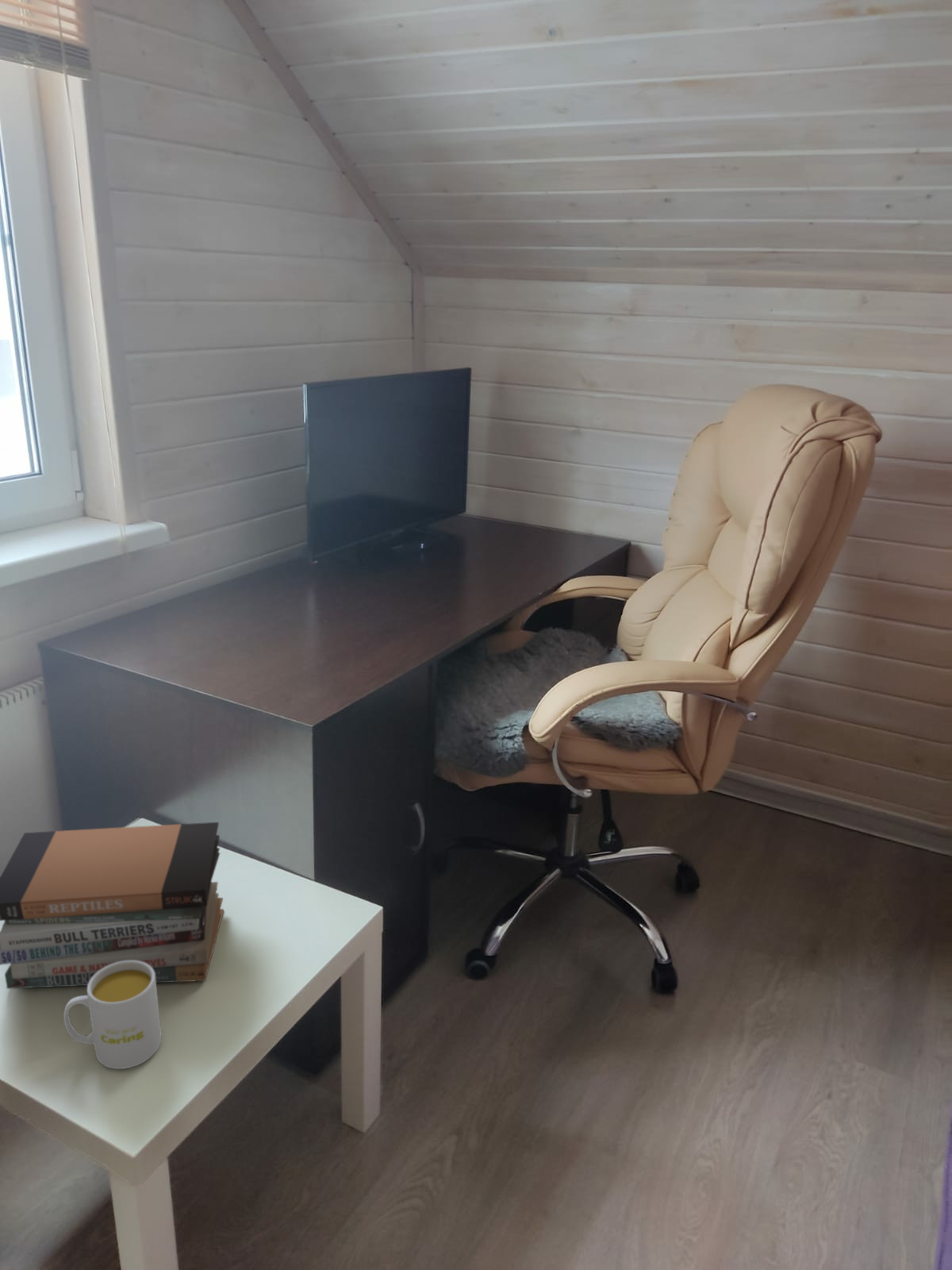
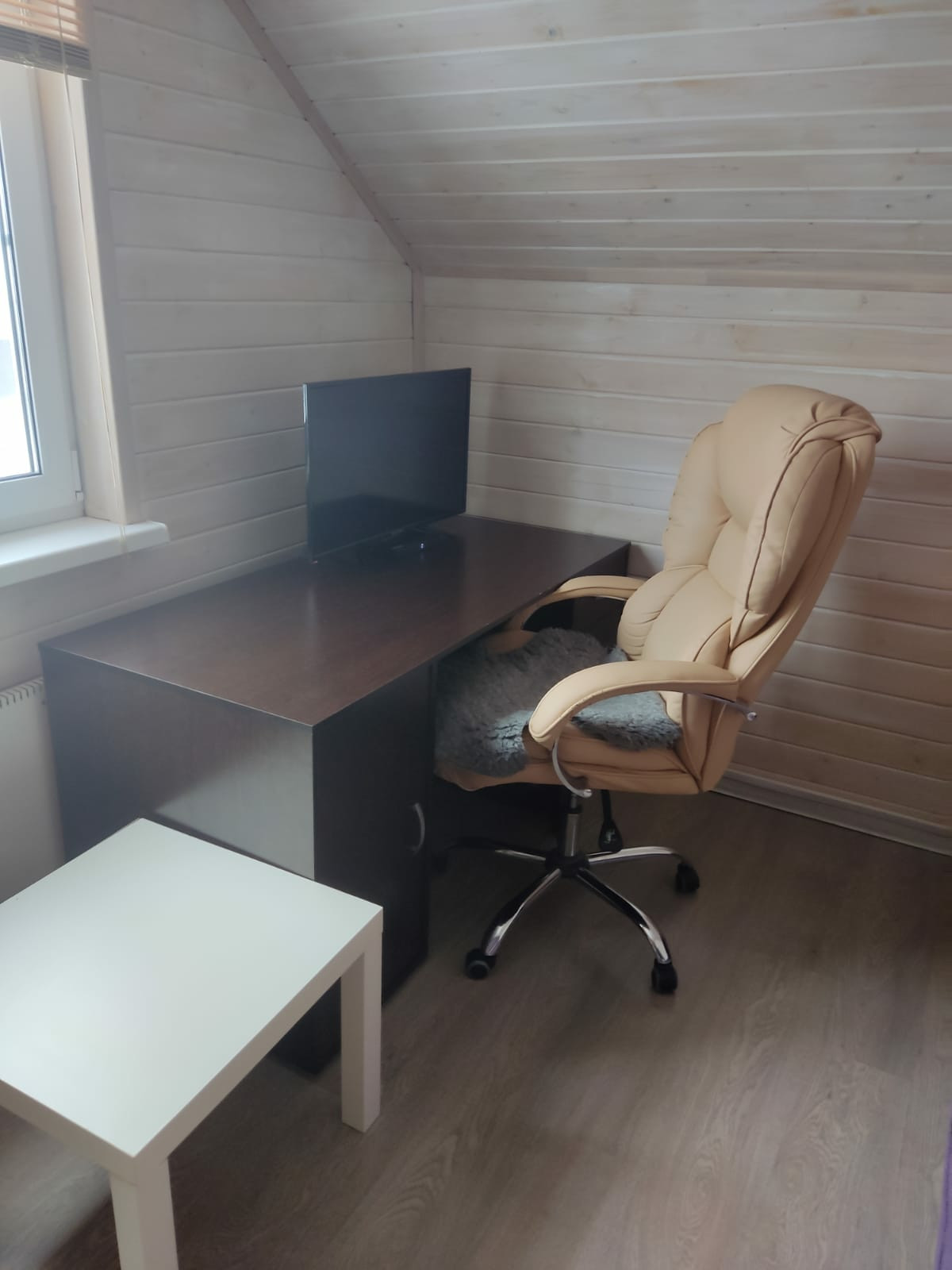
- book stack (114, 904)
- mug (112, 1016)
